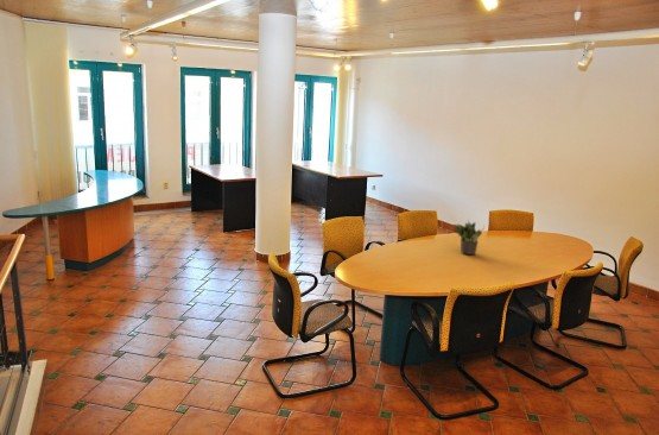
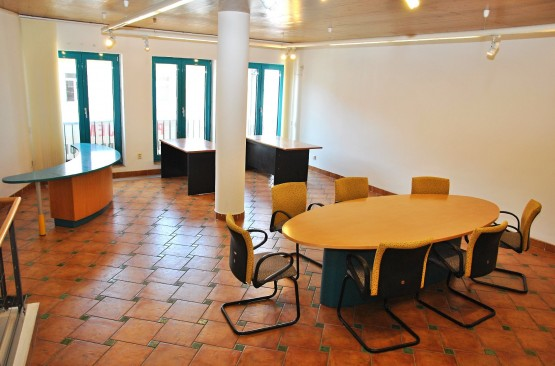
- potted plant (467, 235)
